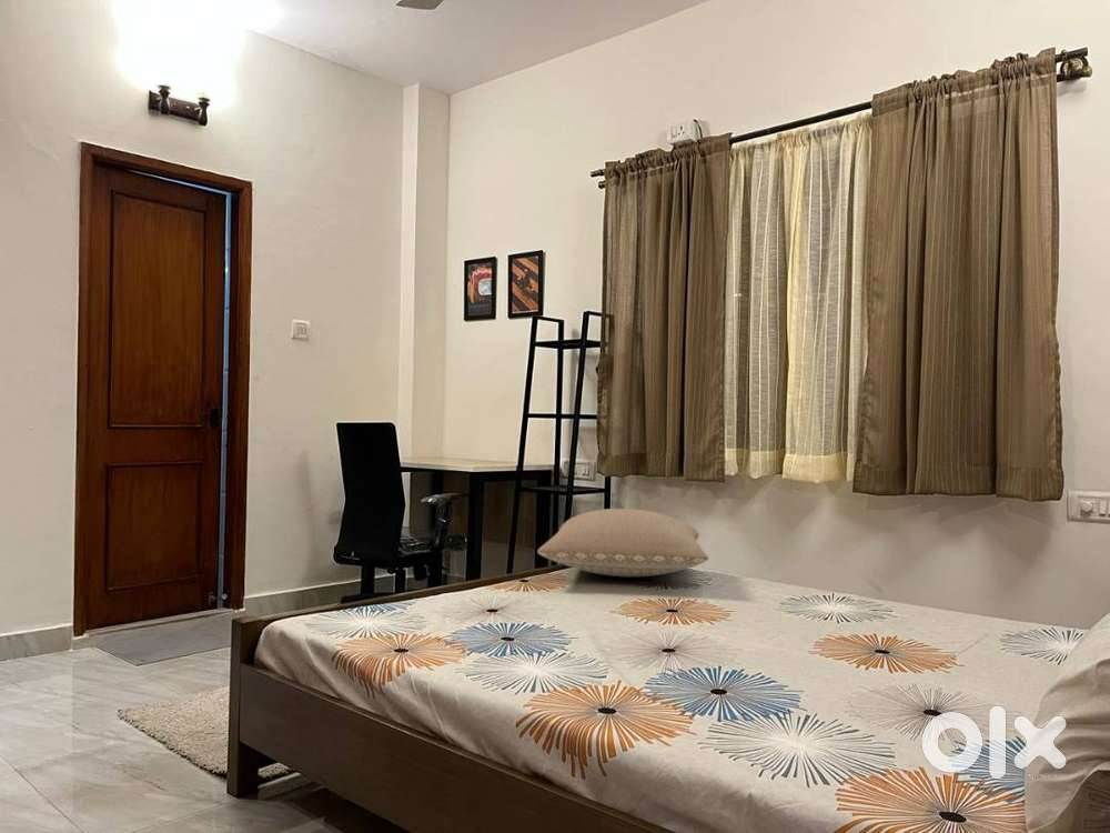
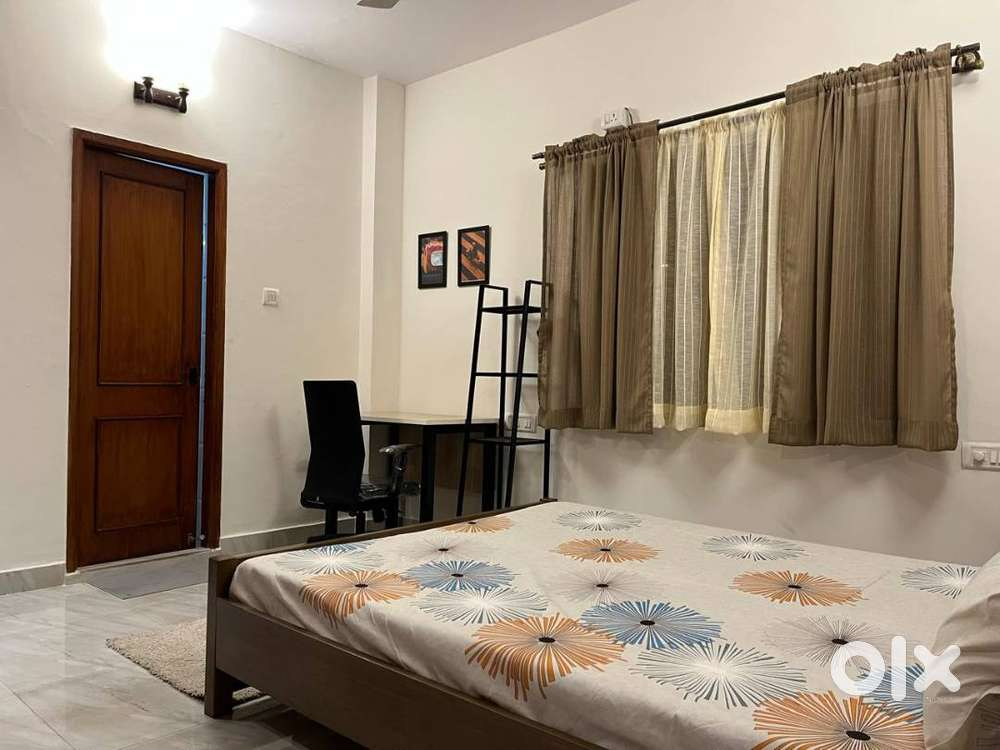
- pillow (625, 542)
